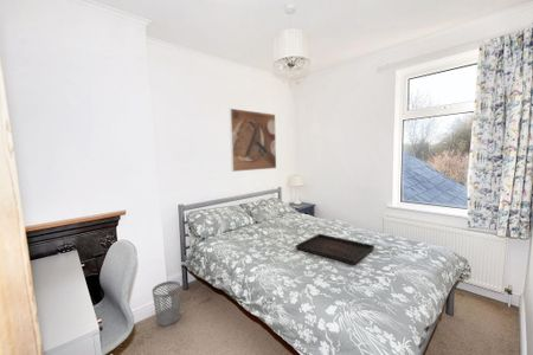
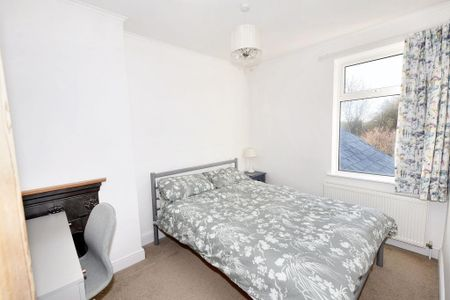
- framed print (255, 141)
- serving tray (334, 247)
- wastebasket (168, 303)
